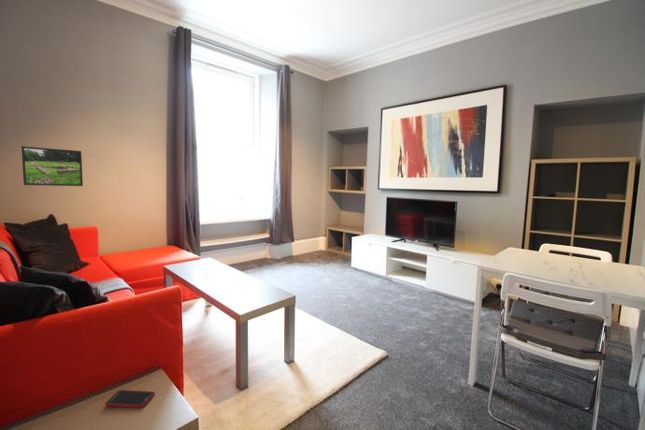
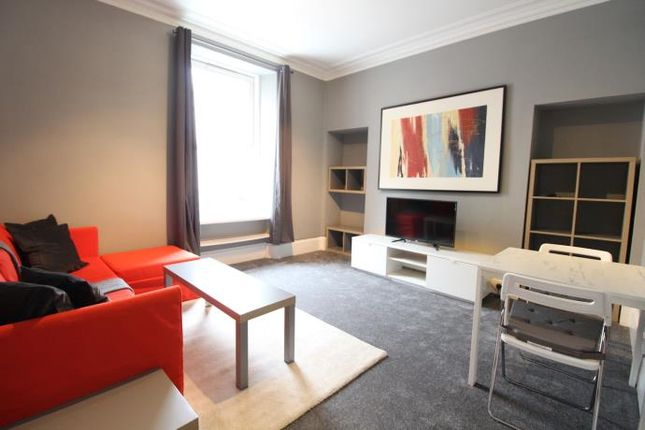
- cell phone (130, 398)
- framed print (53, 167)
